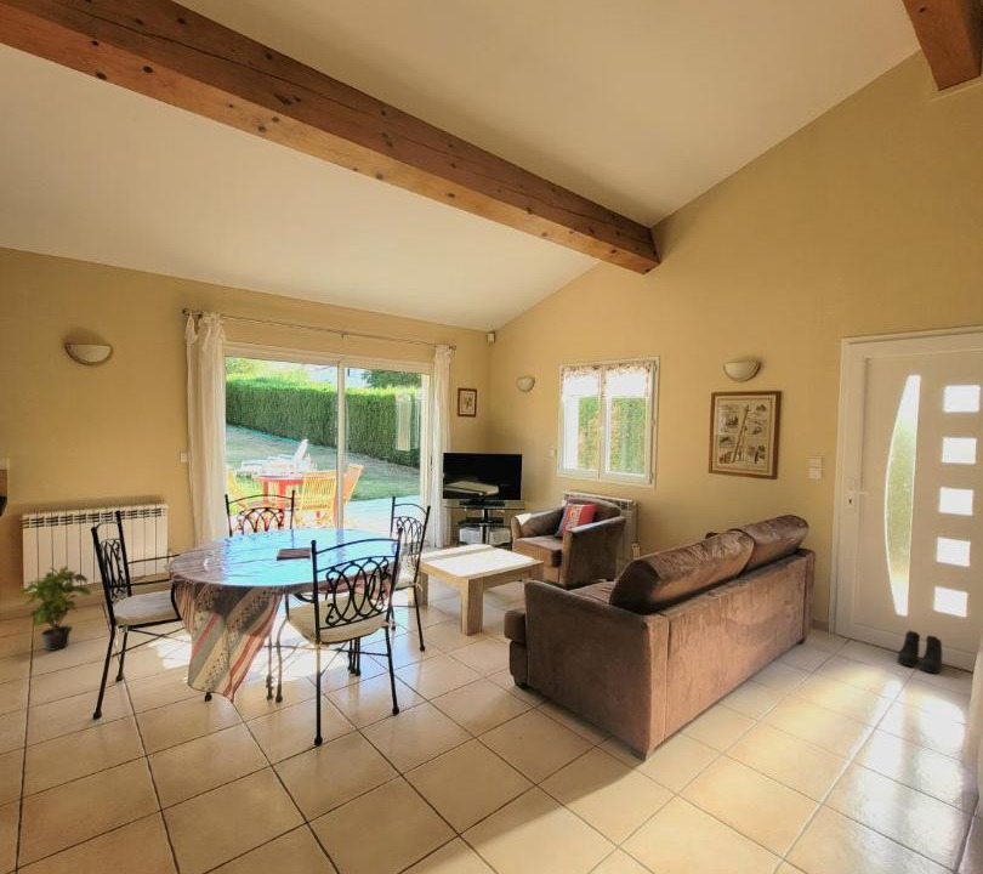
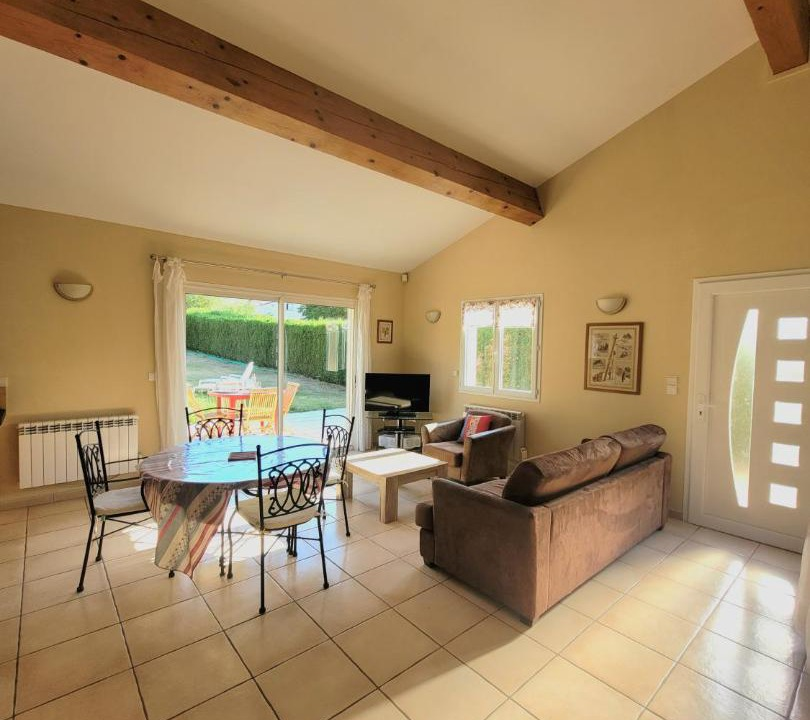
- potted plant (56, 606)
- boots (917, 649)
